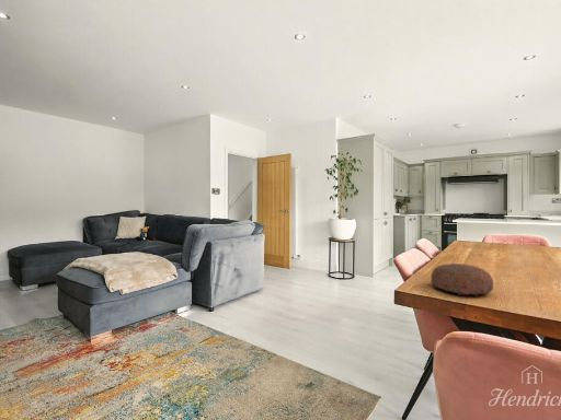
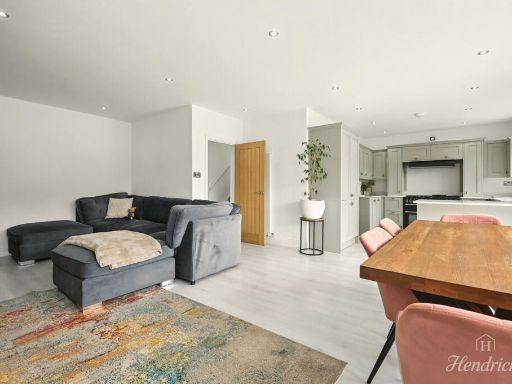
- decorative bowl (460, 277)
